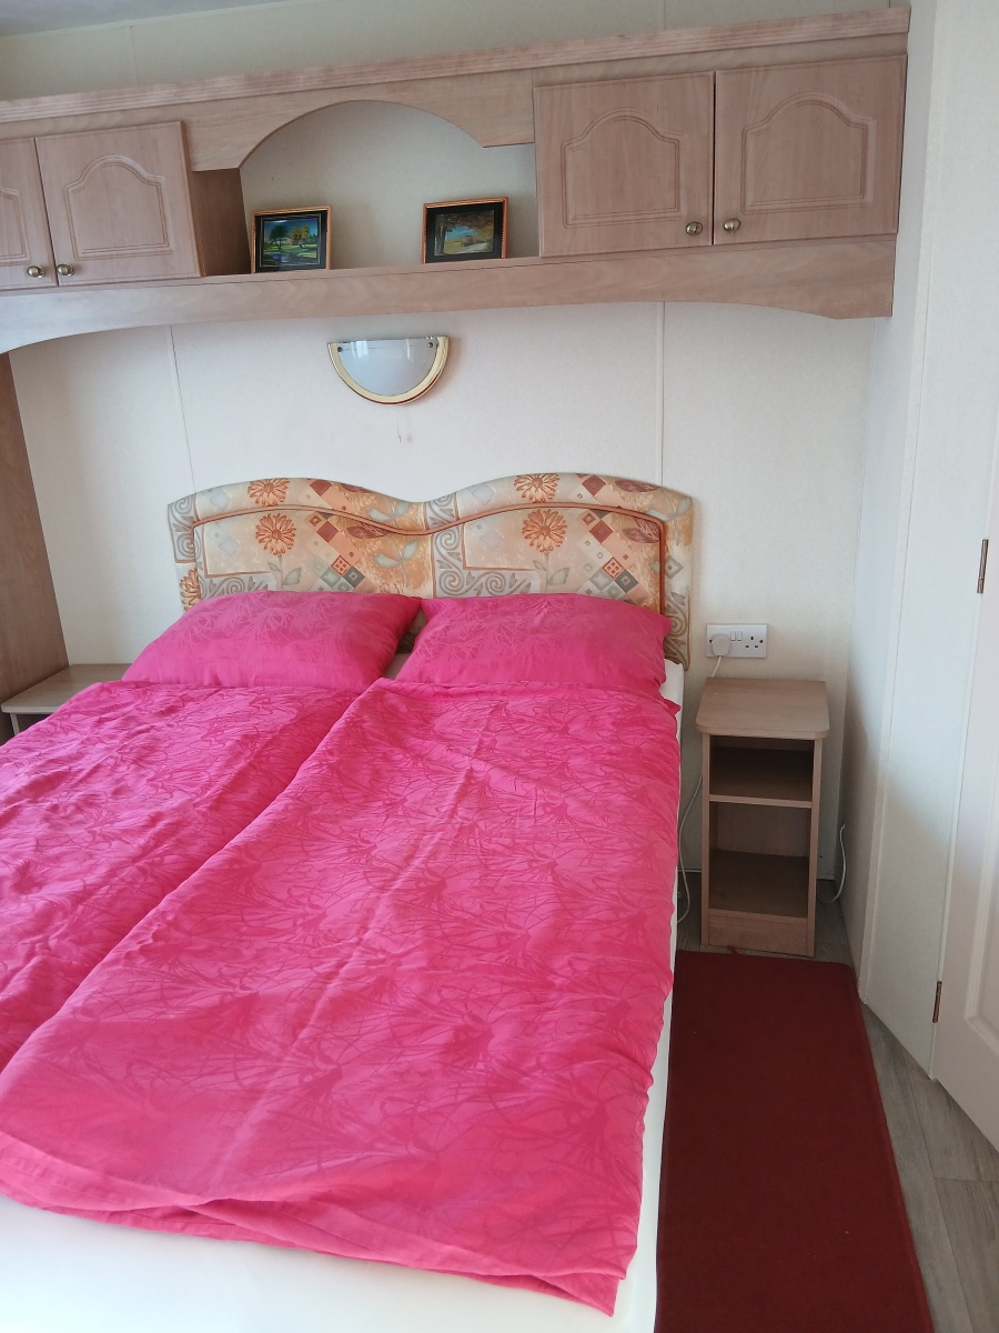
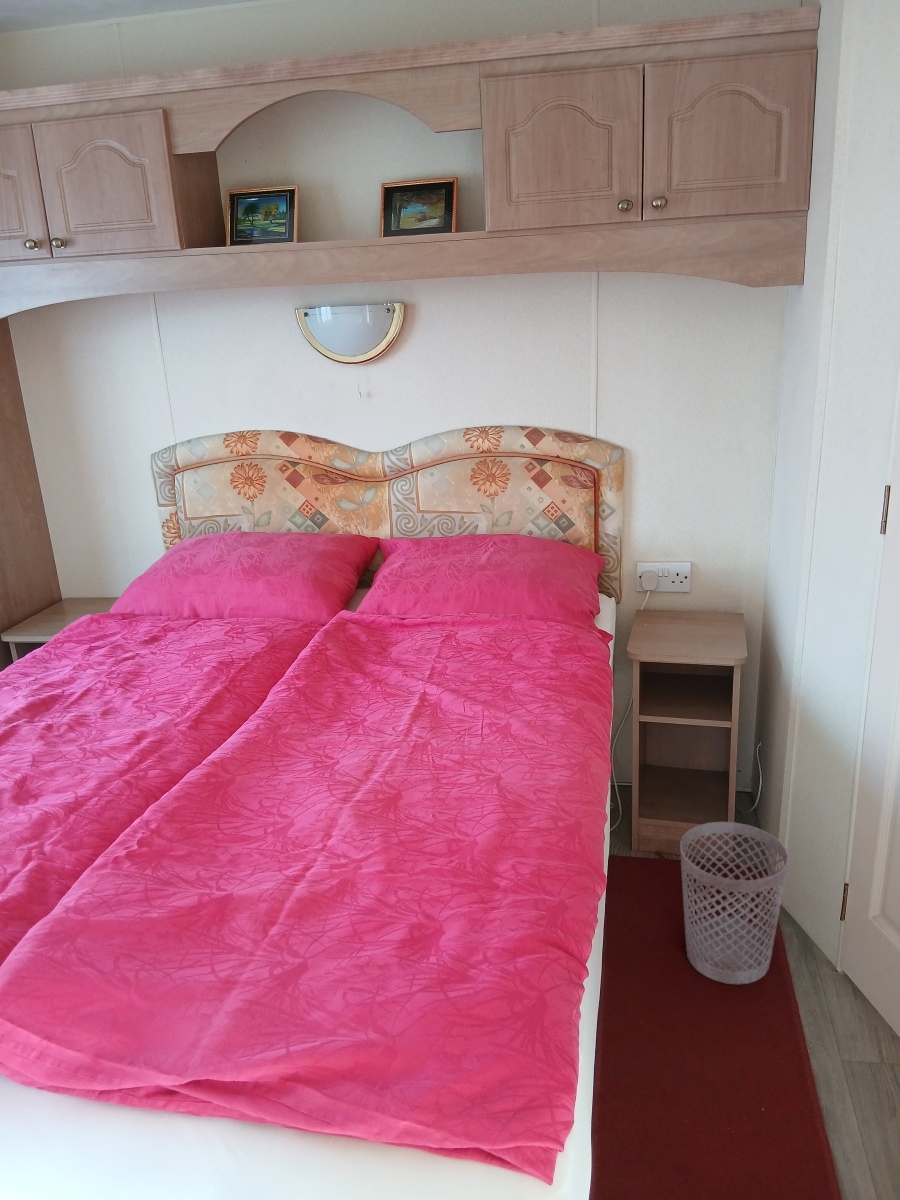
+ wastebasket (731, 905)
